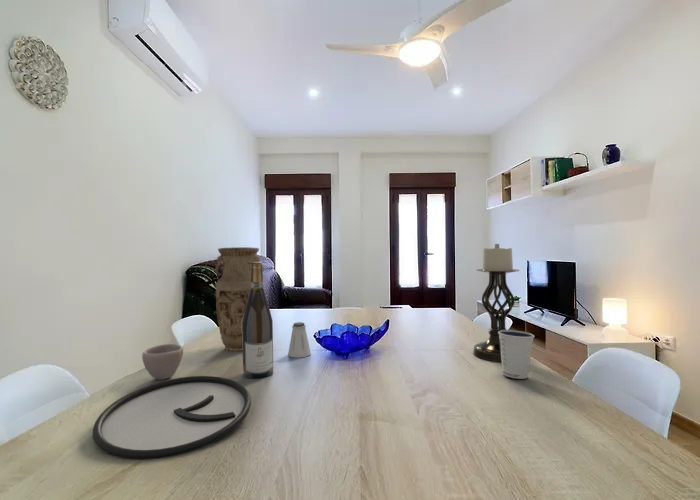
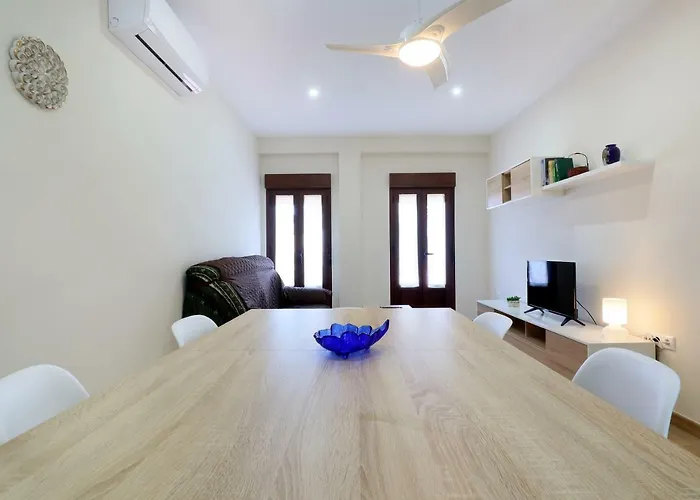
- cup (166, 361)
- candle holder (497, 299)
- plate (178, 409)
- dixie cup (516, 353)
- wine bottle (257, 317)
- vase (239, 297)
- saltshaker (299, 338)
